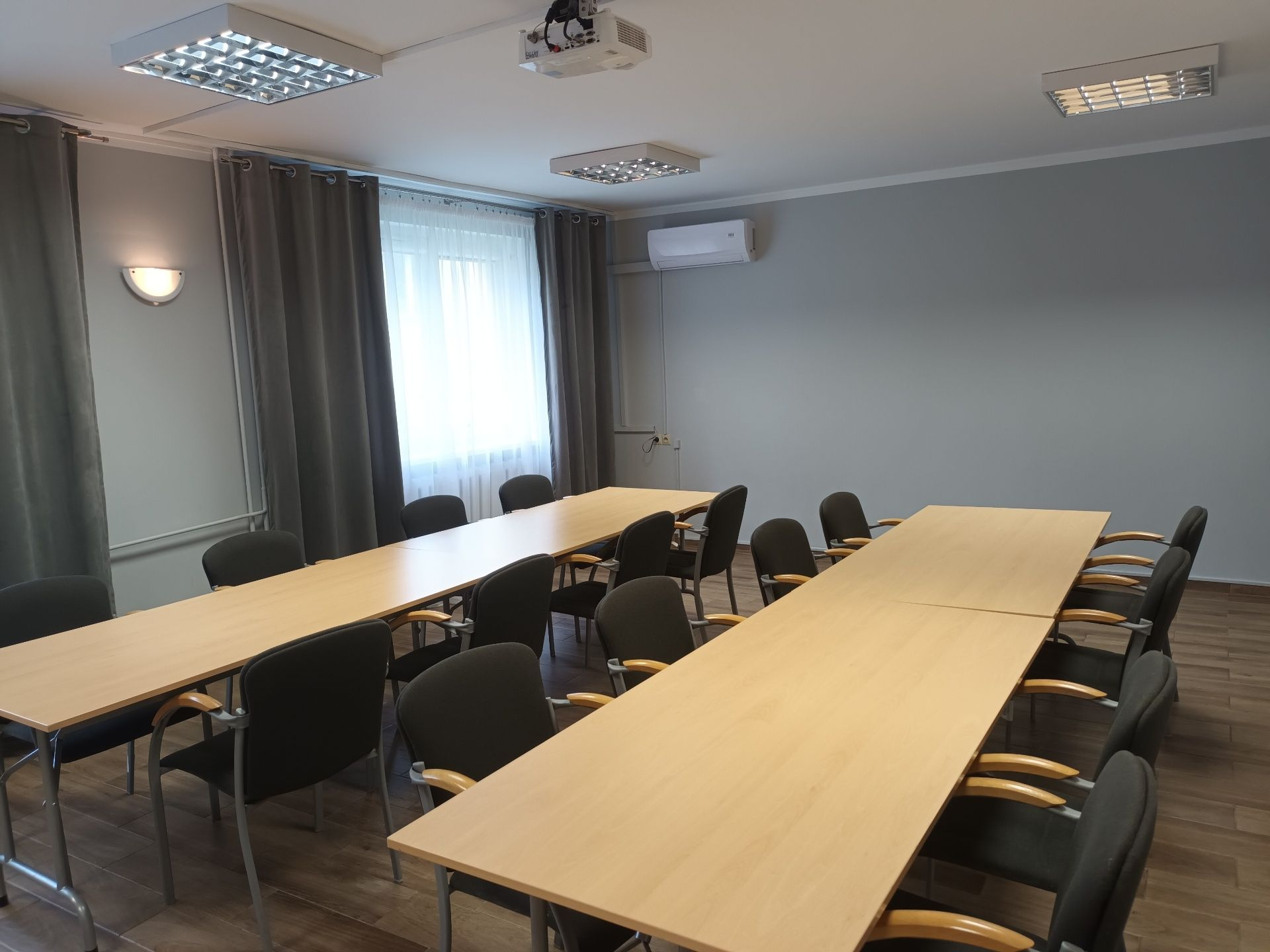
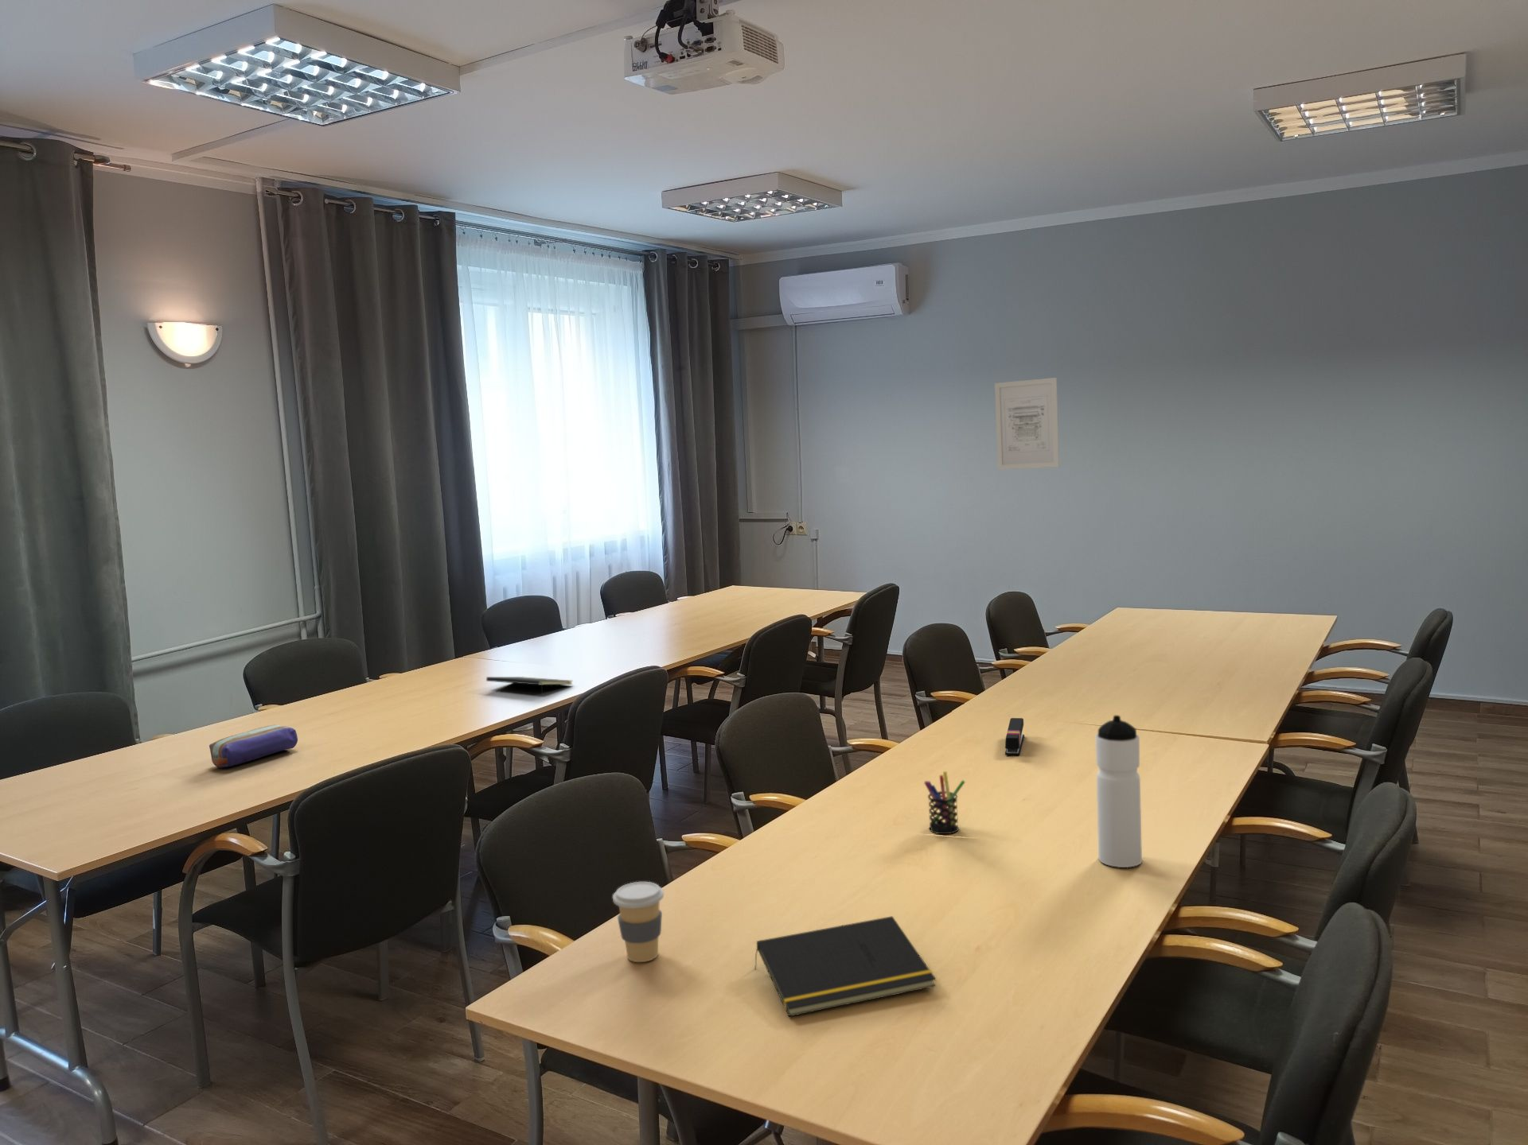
+ wall art (1026, 425)
+ pen holder (946, 801)
+ notepad (529, 681)
+ notepad (843, 963)
+ pencil case (255, 744)
+ coffee cup (640, 922)
+ stapler (1014, 736)
+ water bottle (1118, 788)
